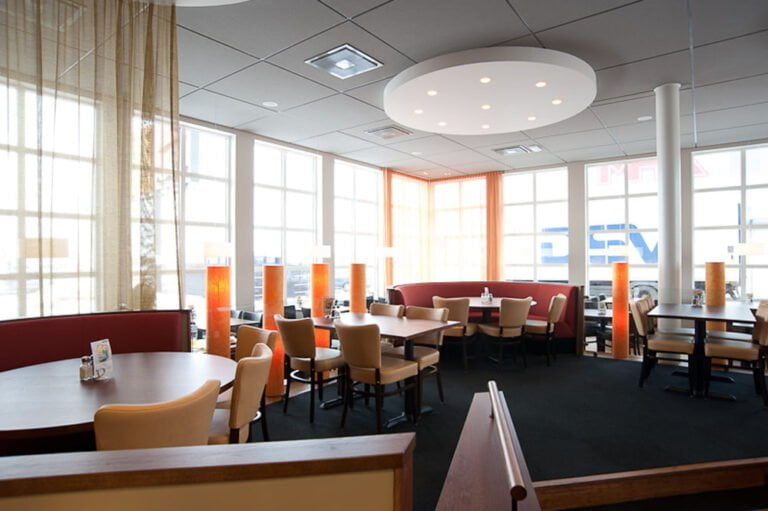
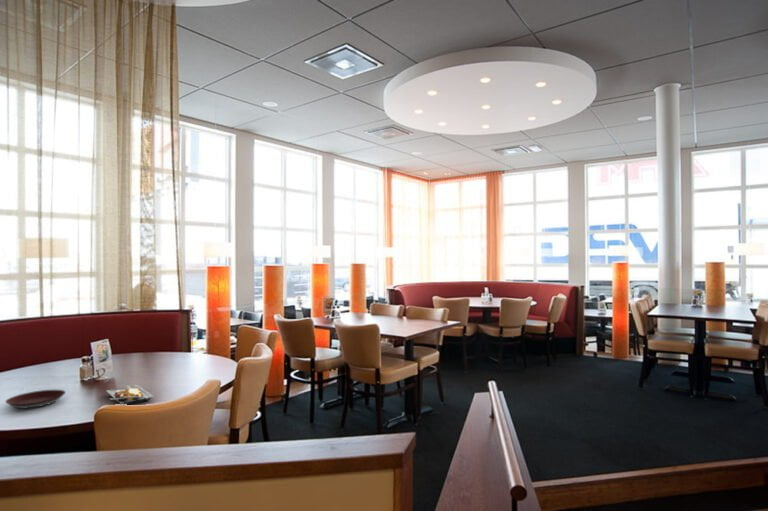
+ plate (126, 392)
+ plate (36, 399)
